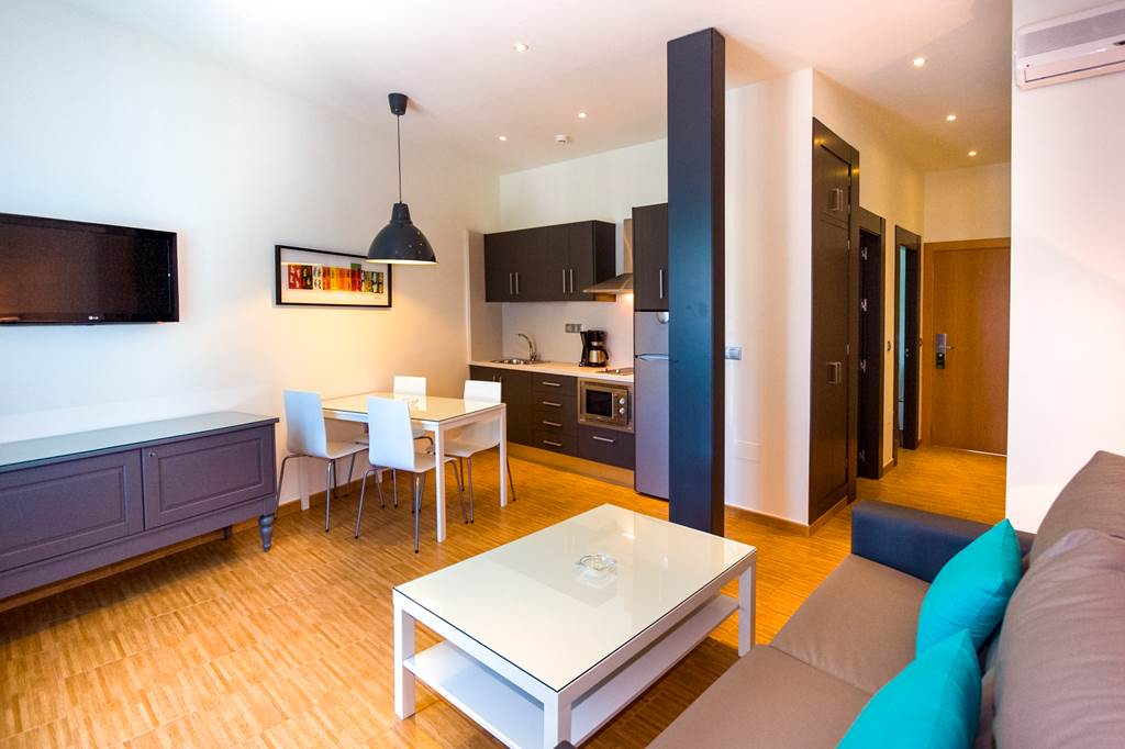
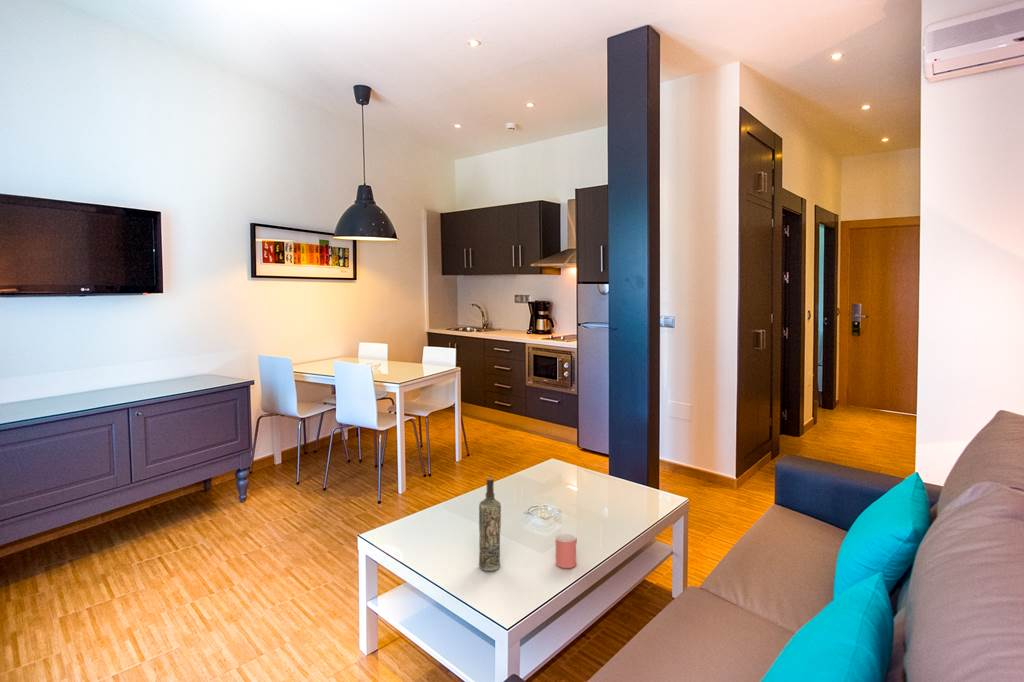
+ bottle (489, 522)
+ cup (568, 548)
